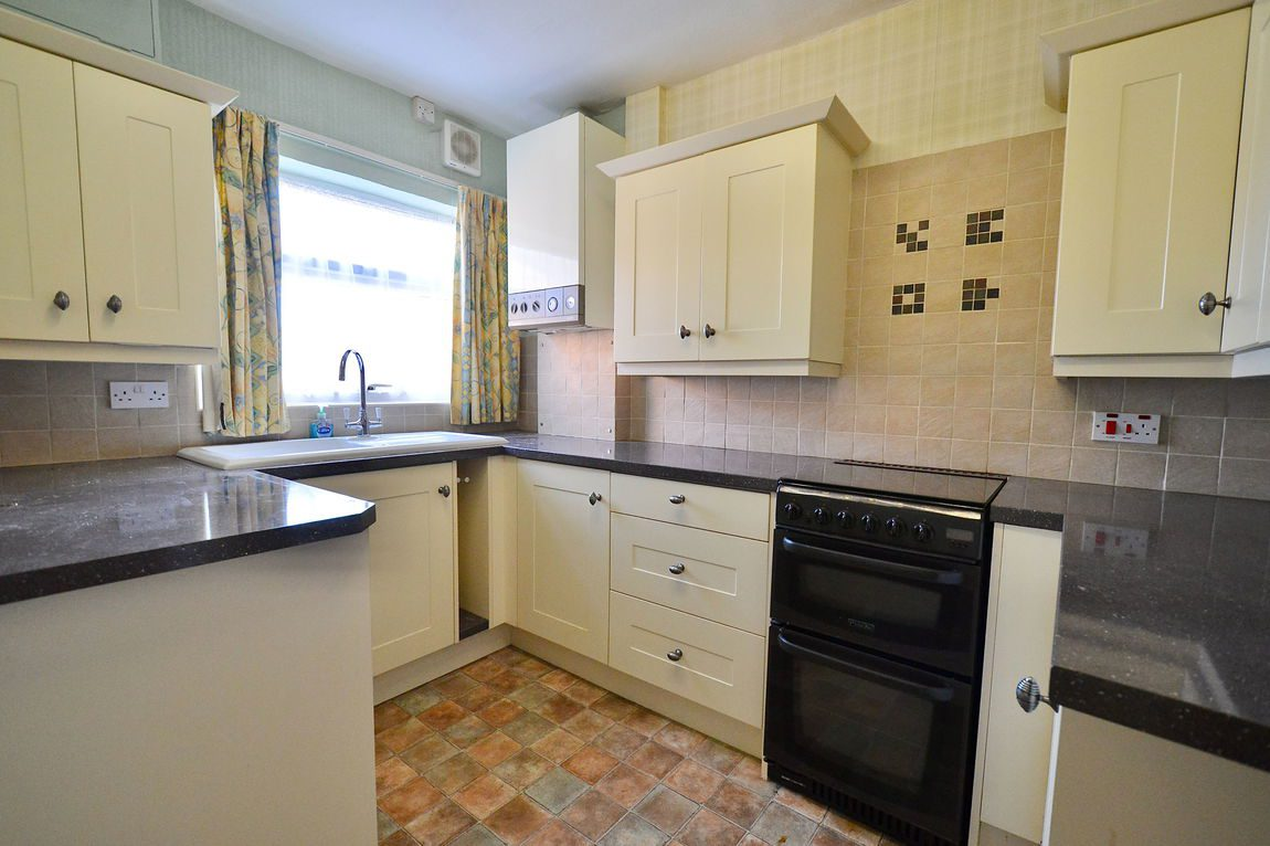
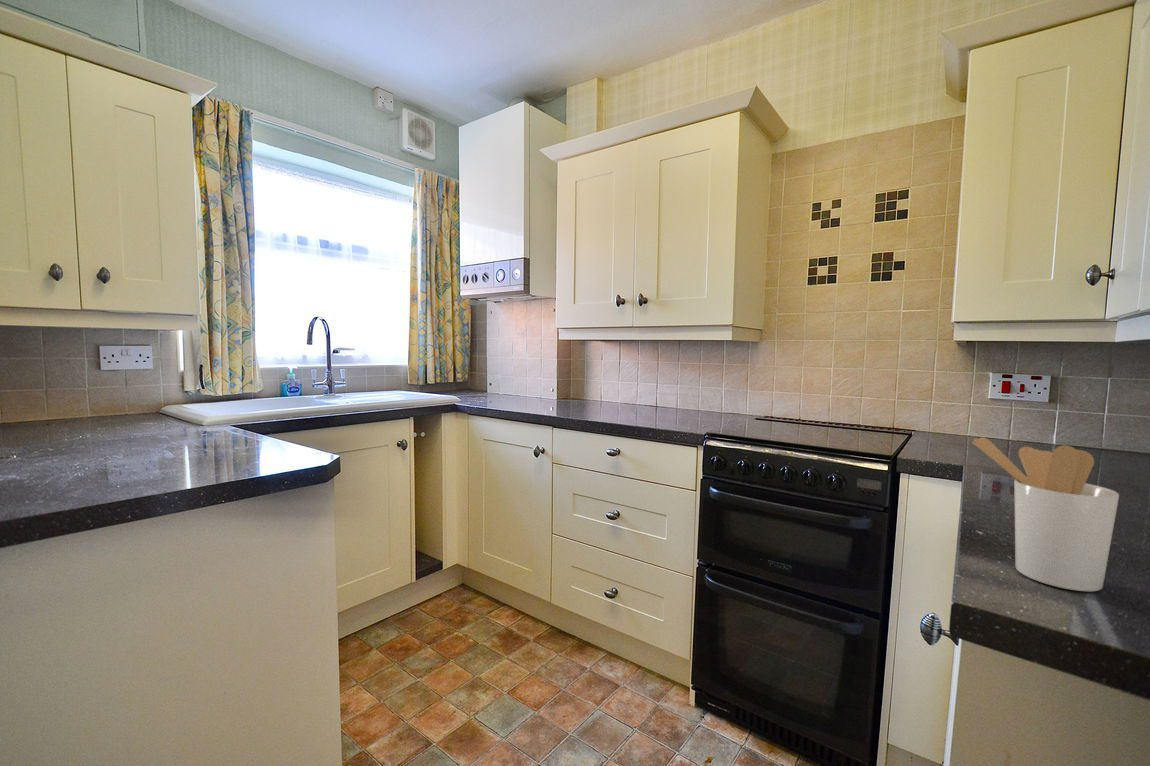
+ utensil holder (1035, 505)
